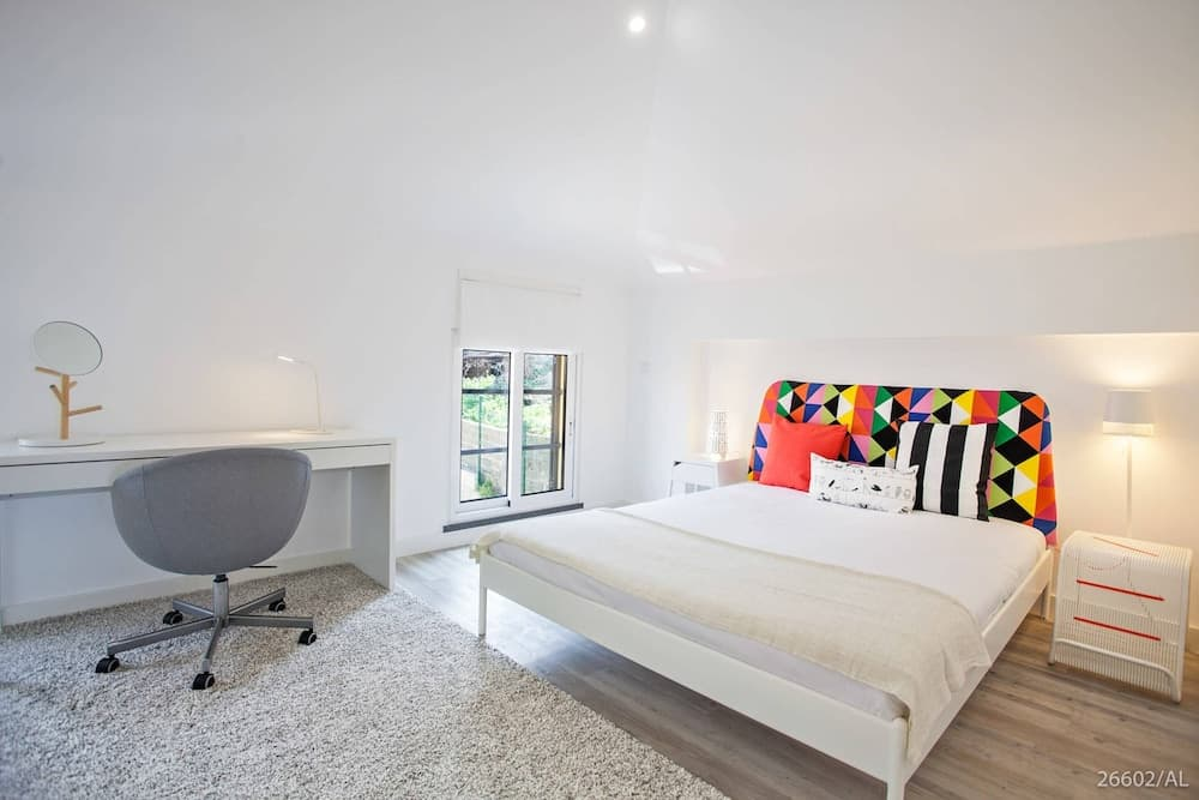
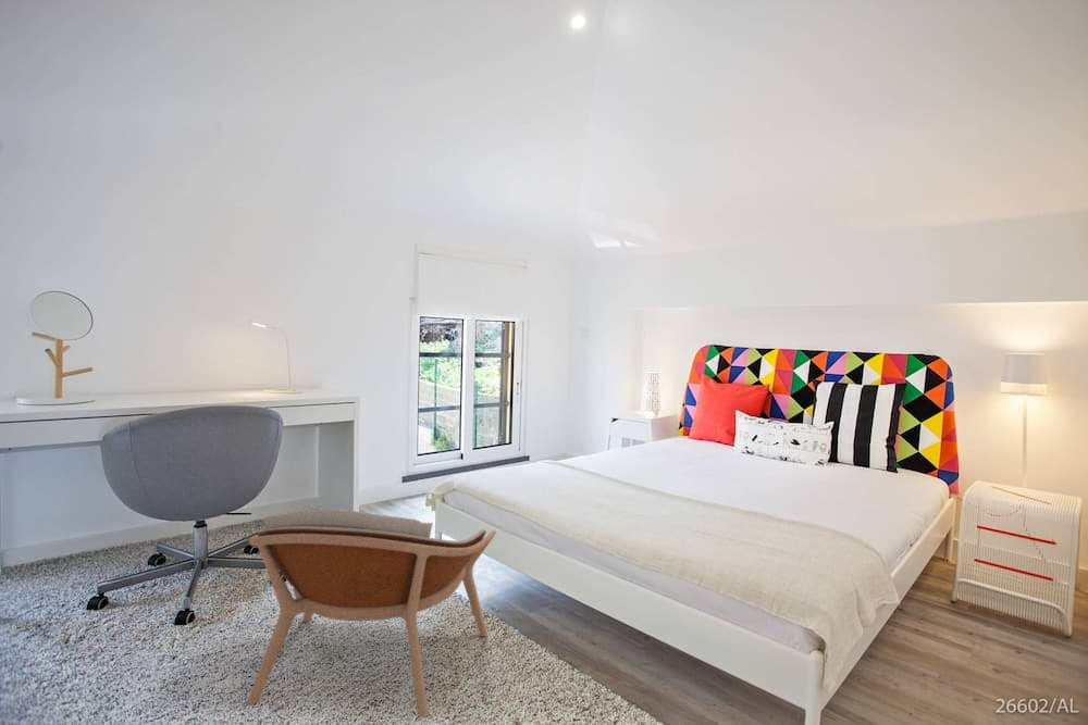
+ armchair (367, 579)
